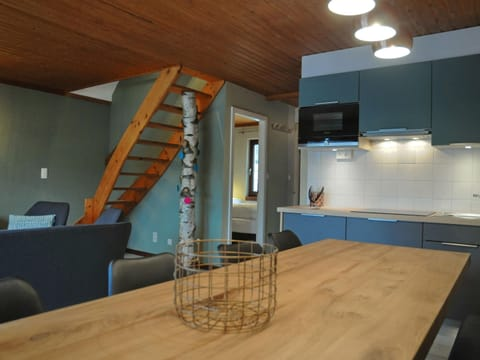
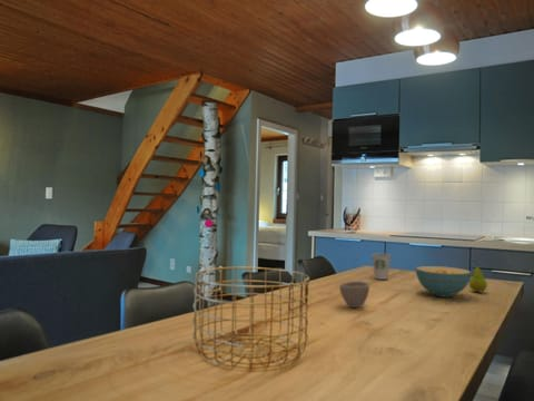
+ cereal bowl (442, 282)
+ dixie cup (380, 266)
+ fruit (477, 276)
+ cup (356, 294)
